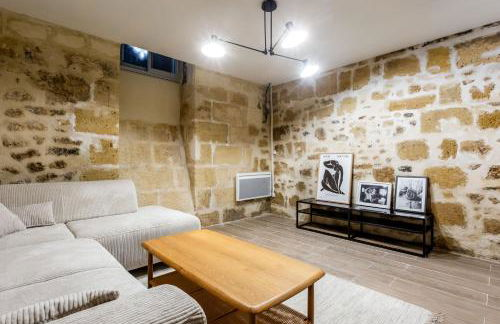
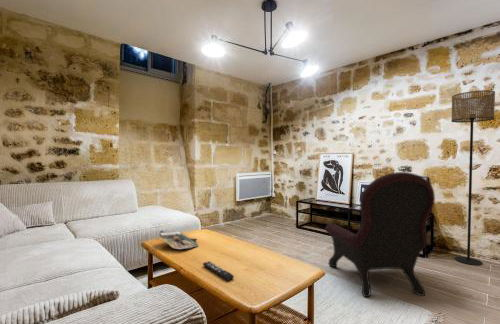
+ remote control (217, 270)
+ magazine (178, 238)
+ floor lamp (470, 178)
+ armchair (378, 225)
